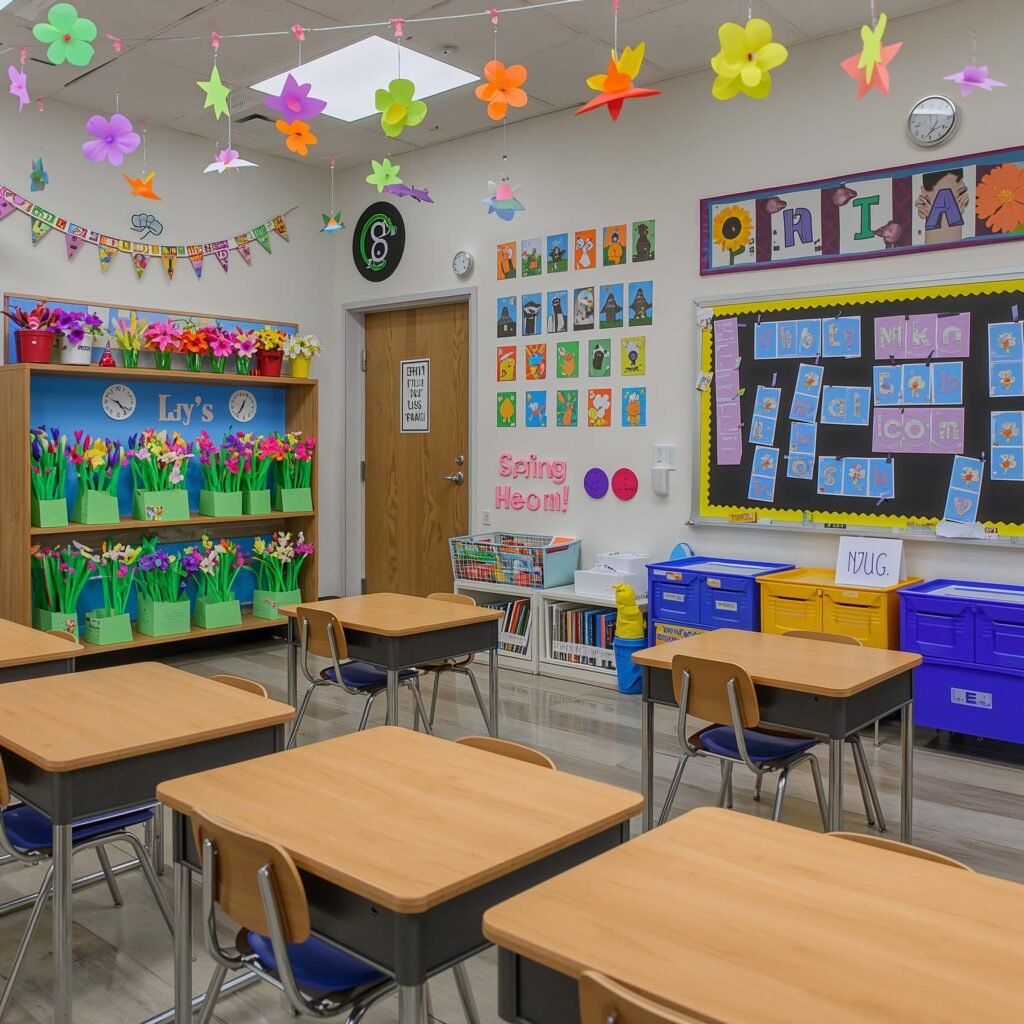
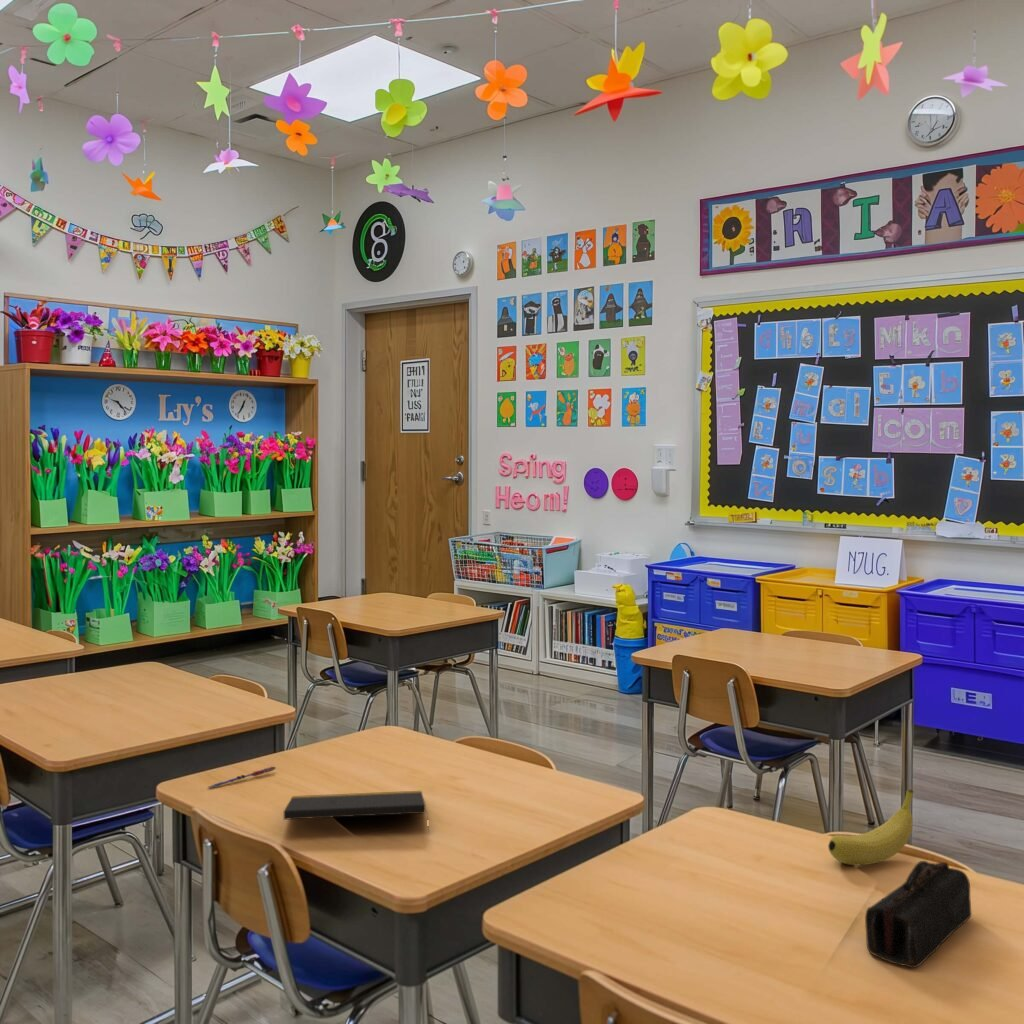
+ pencil case (919, 896)
+ pen (242, 776)
+ notepad (356, 804)
+ fruit (872, 830)
